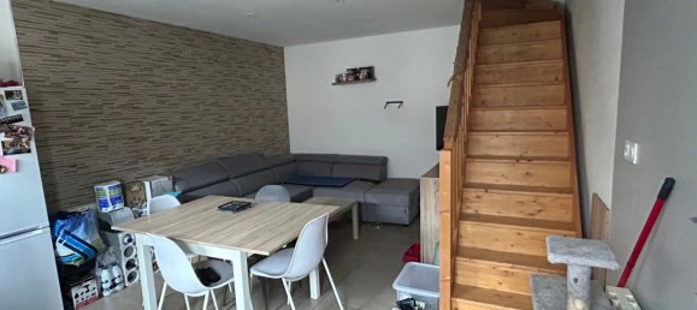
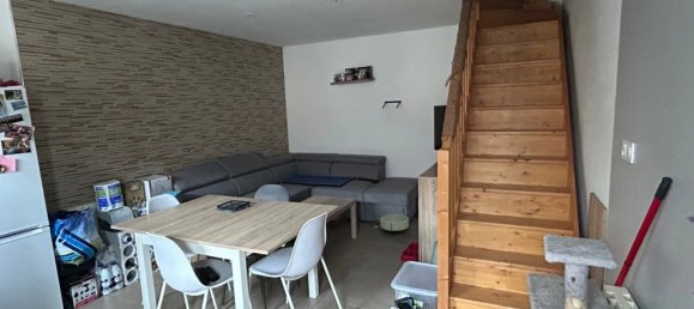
+ planter (394, 225)
